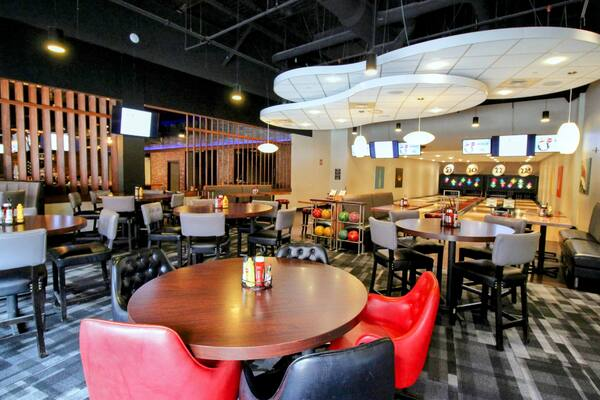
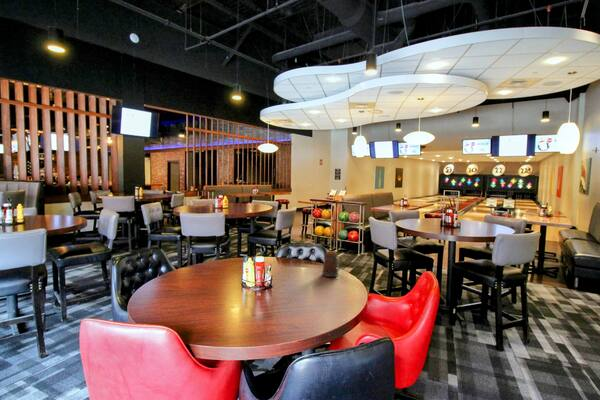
+ beer mug (332, 265)
